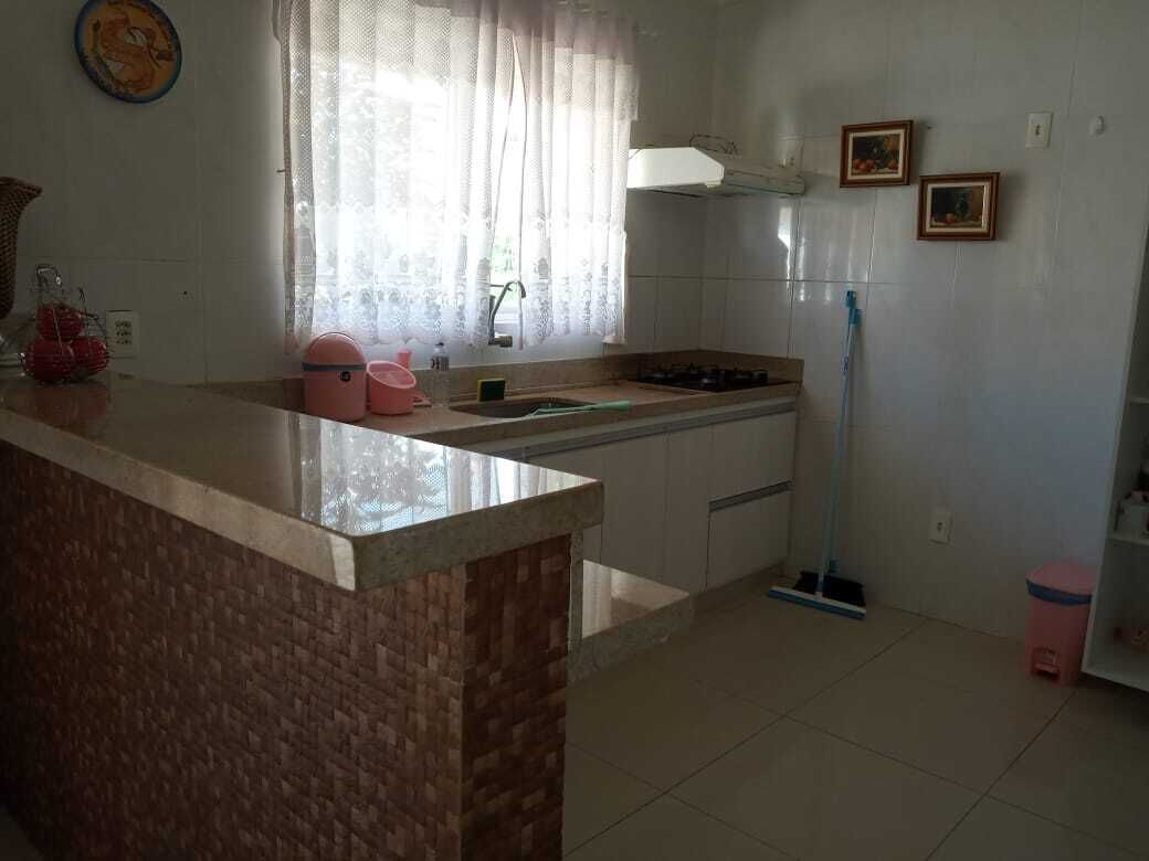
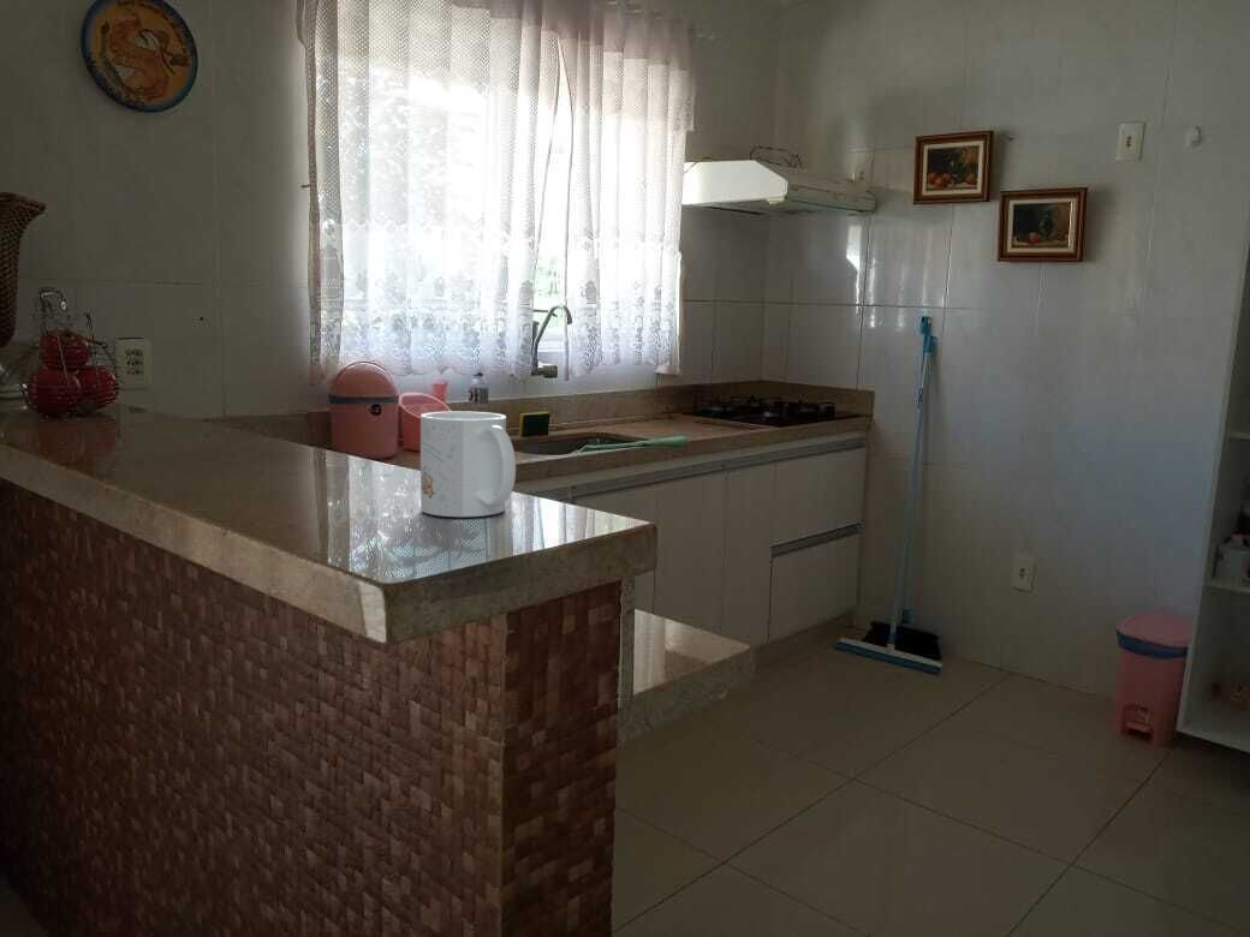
+ mug (474, 464)
